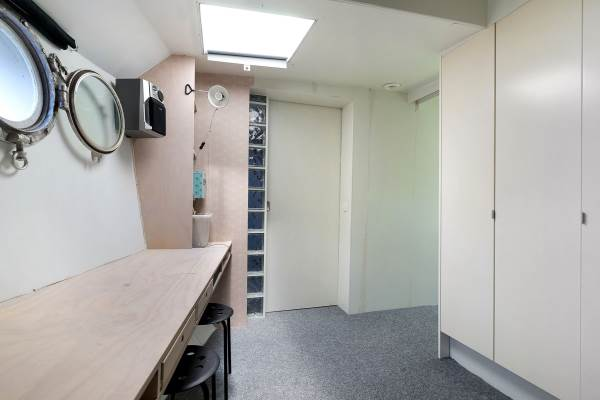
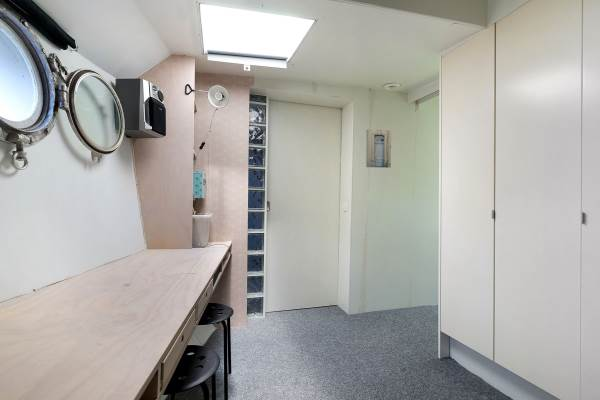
+ wall art (378, 148)
